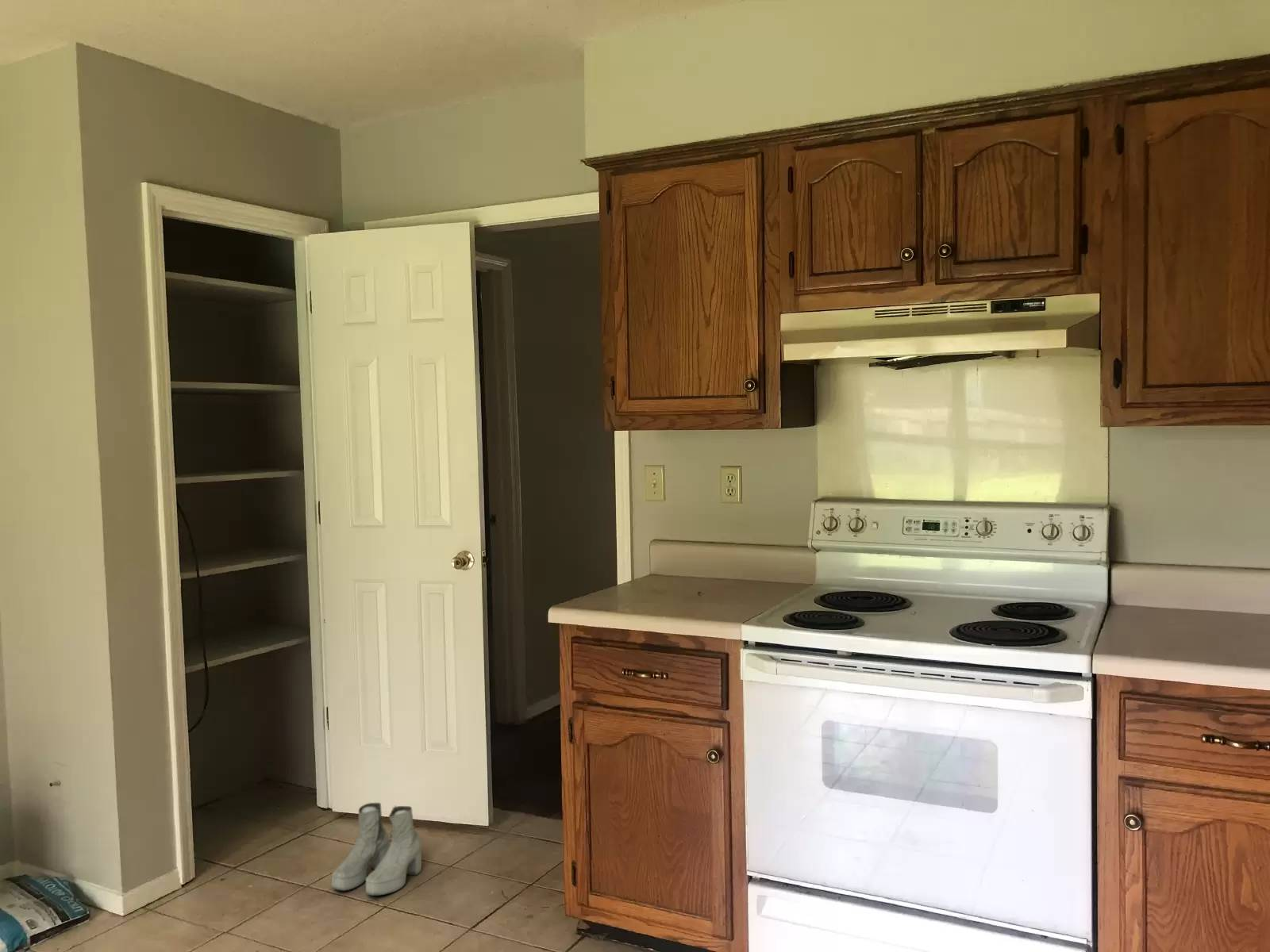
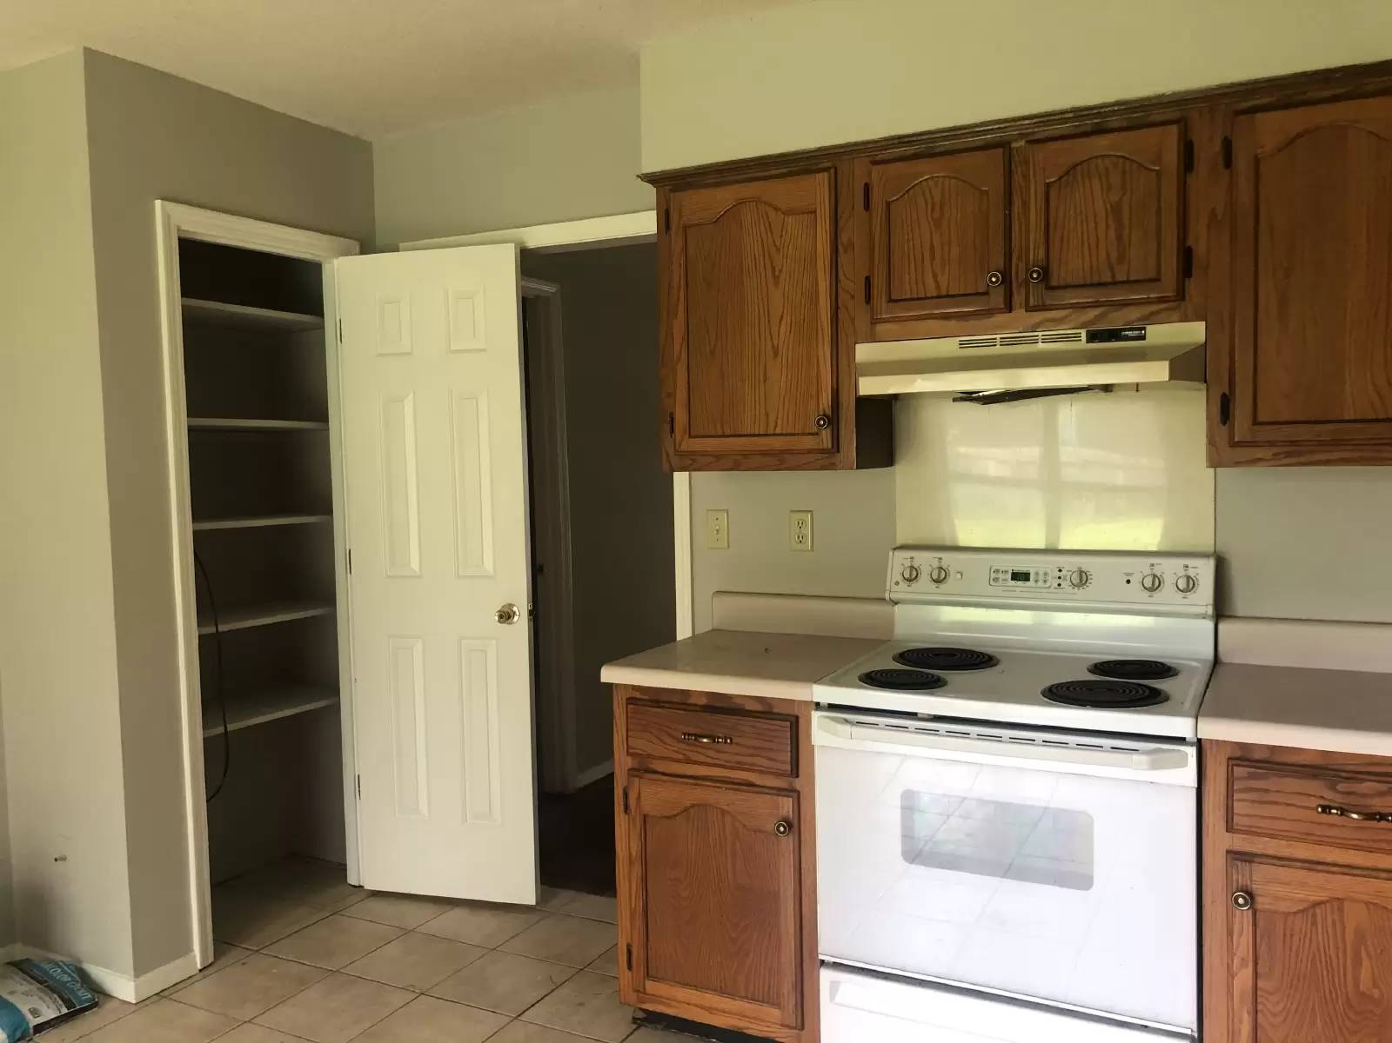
- boots (378, 846)
